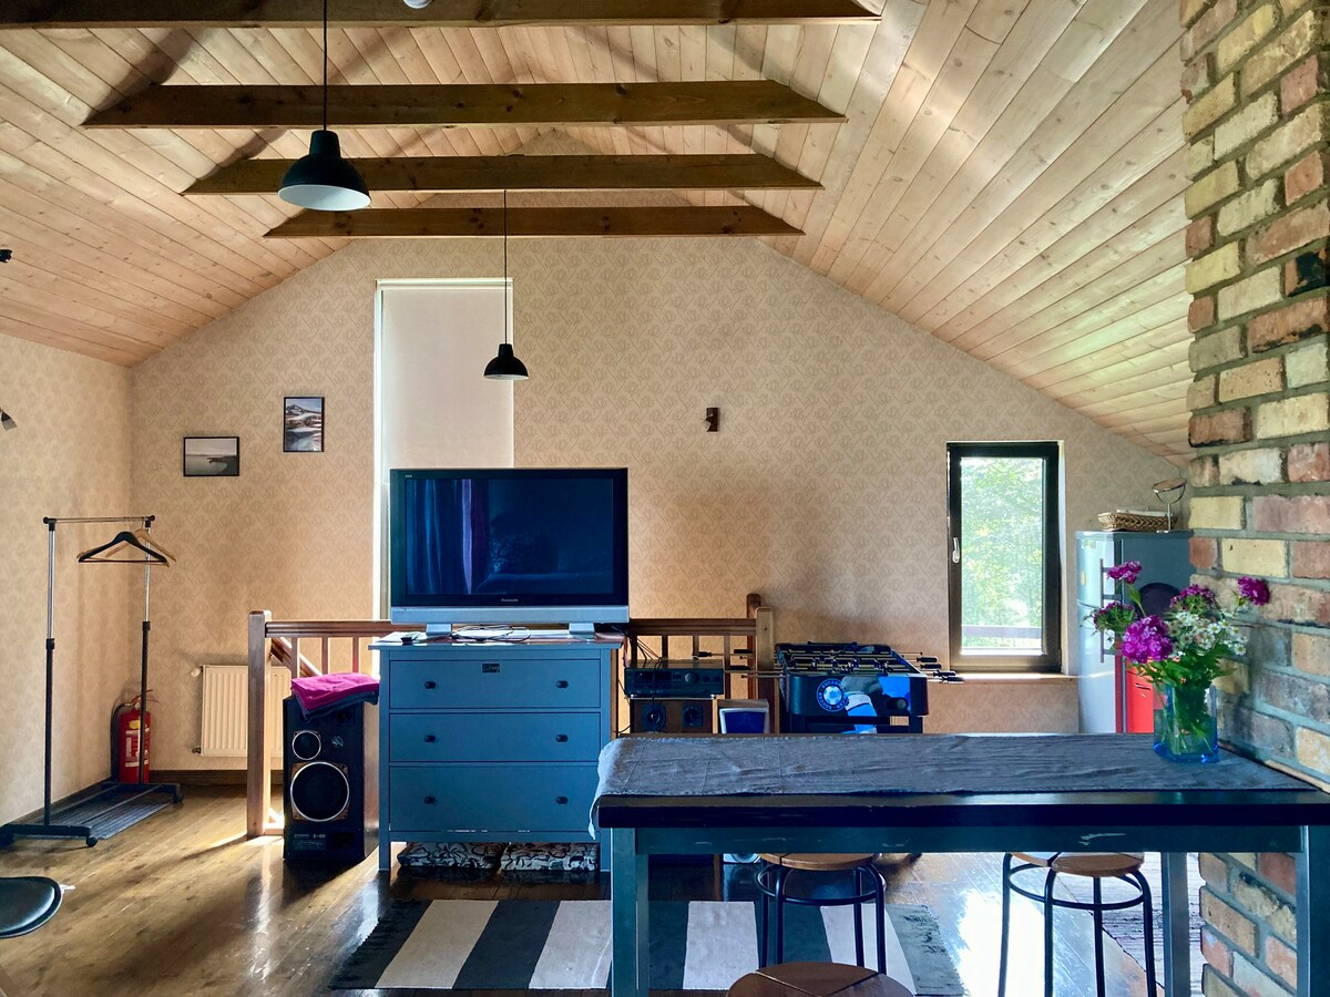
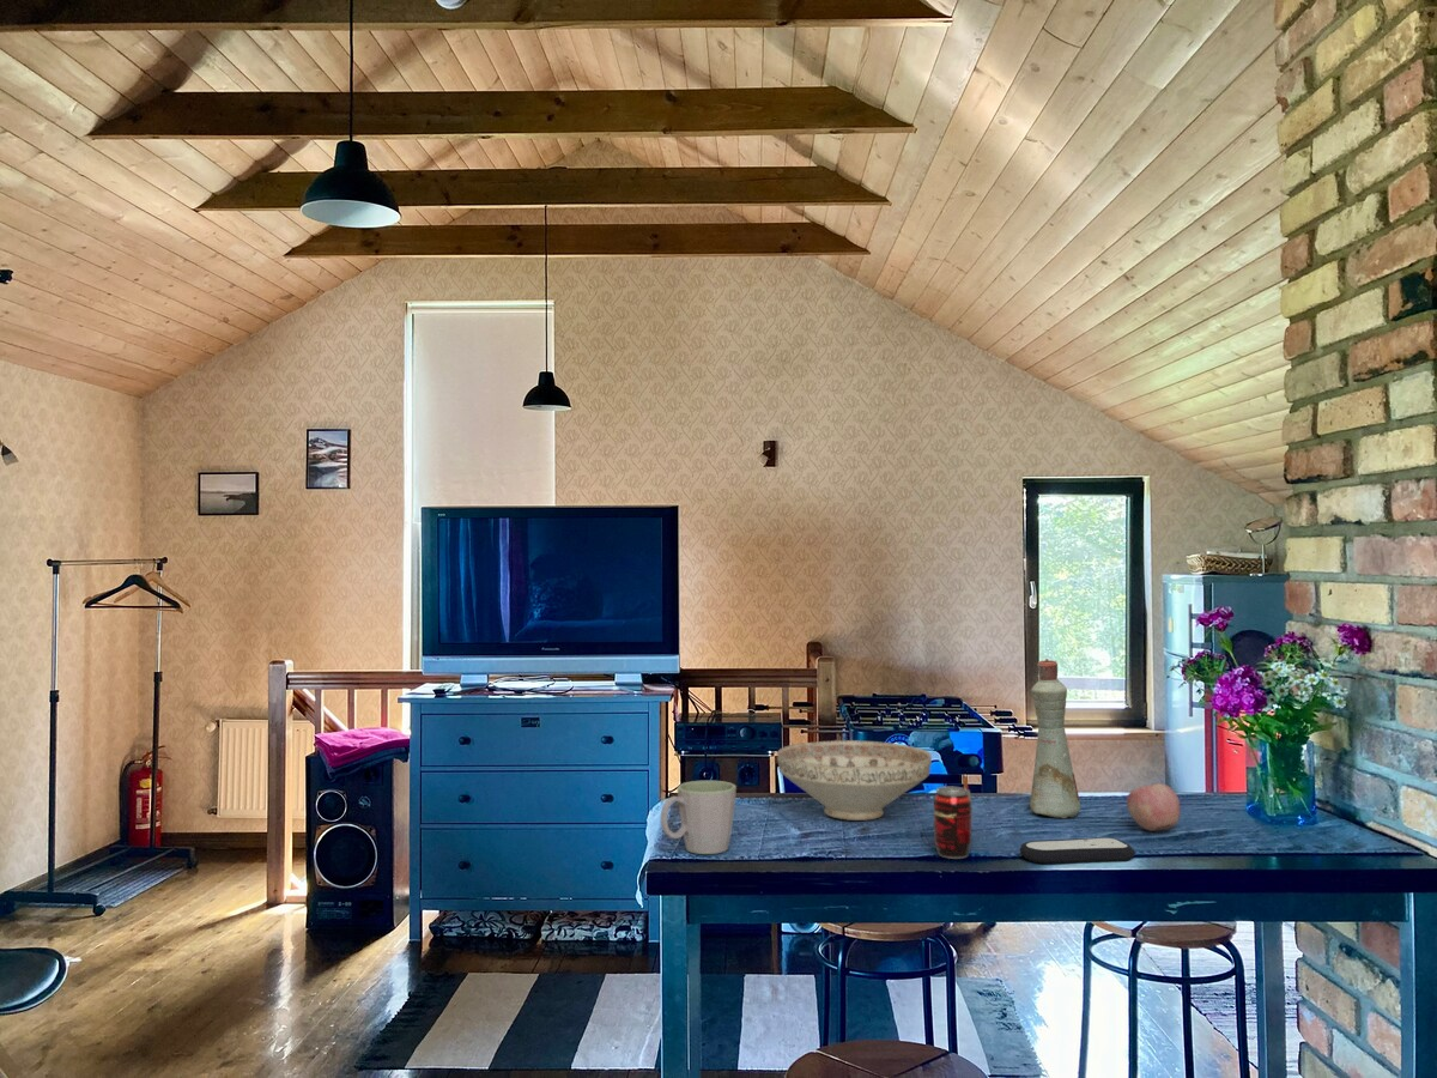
+ decorative bowl (854, 782)
+ beverage can (953, 816)
+ mug (697, 818)
+ remote control (1075, 849)
+ apple (1153, 806)
+ bottle (1053, 735)
